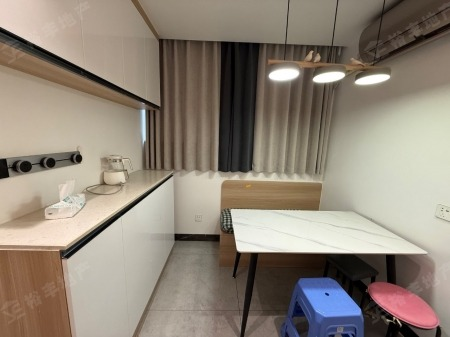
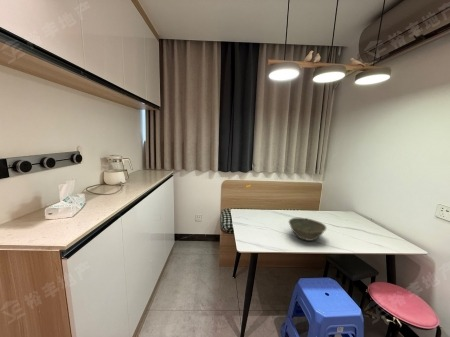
+ bowl (306, 230)
